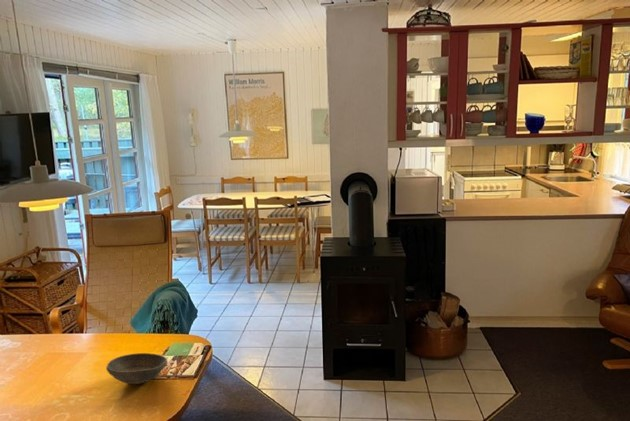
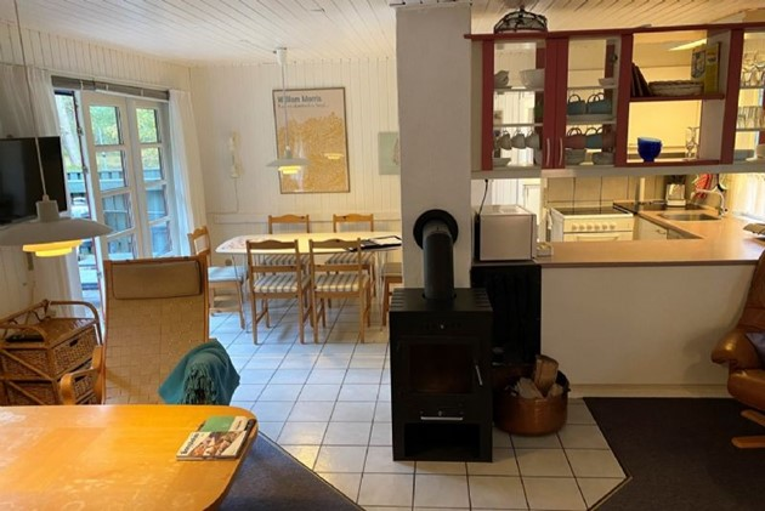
- bowl (138, 369)
